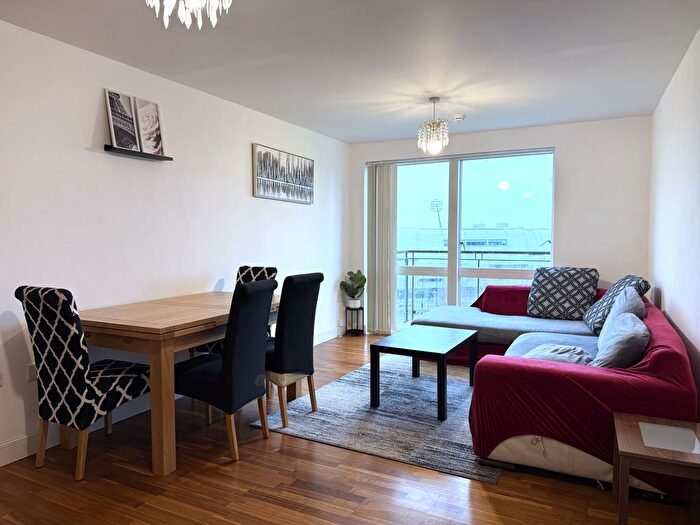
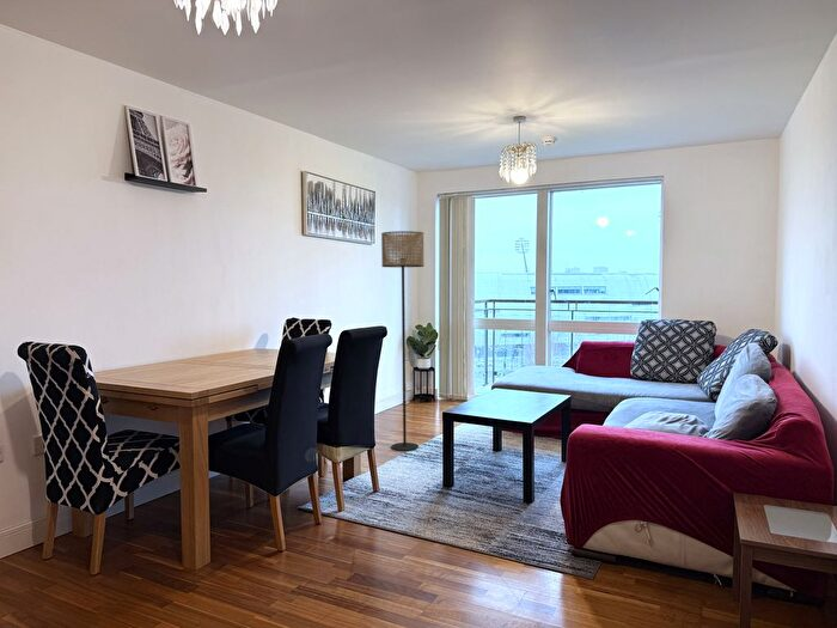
+ floor lamp (403, 341)
